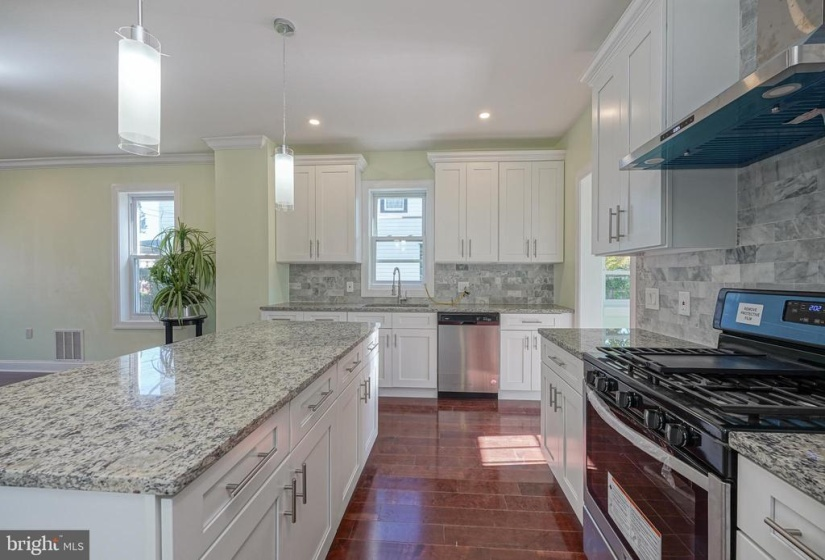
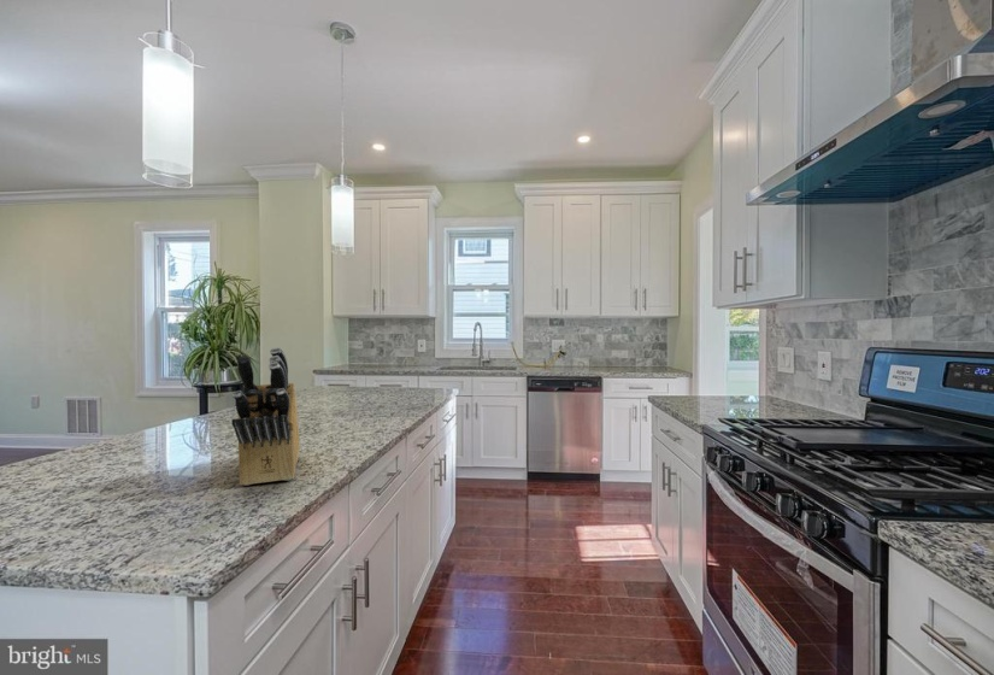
+ knife block (270, 409)
